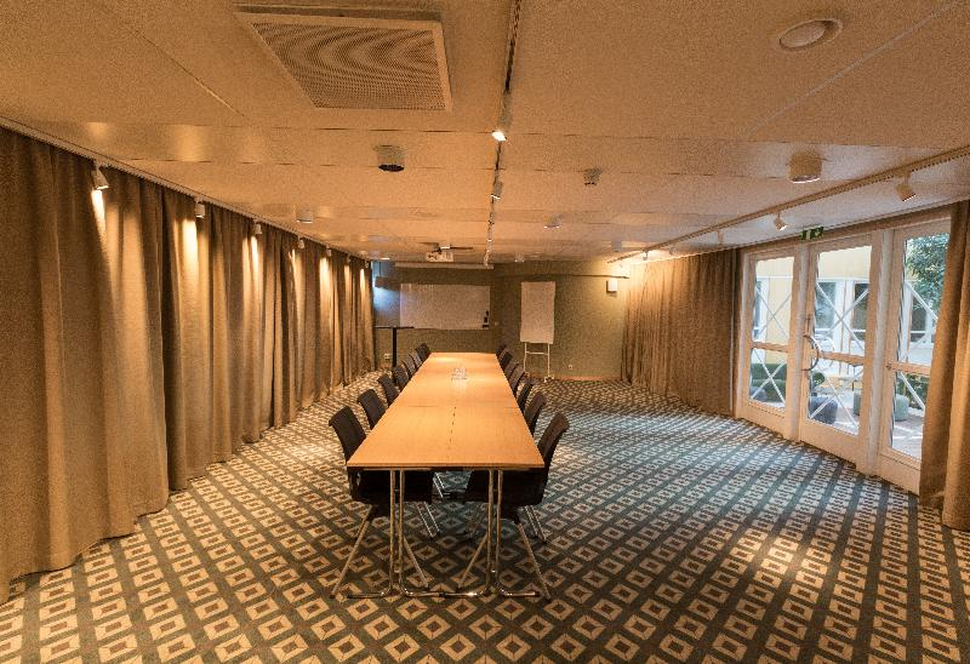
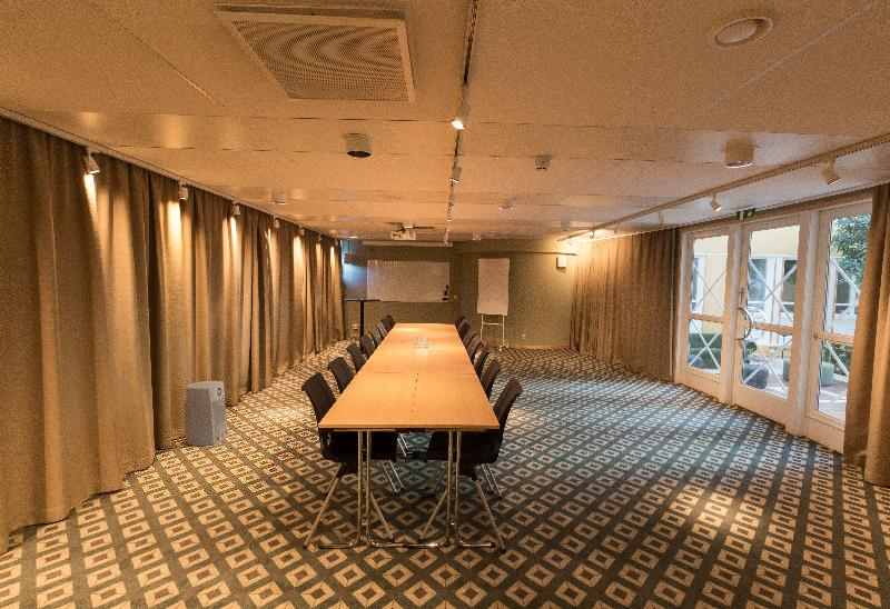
+ air purifier (205, 411)
